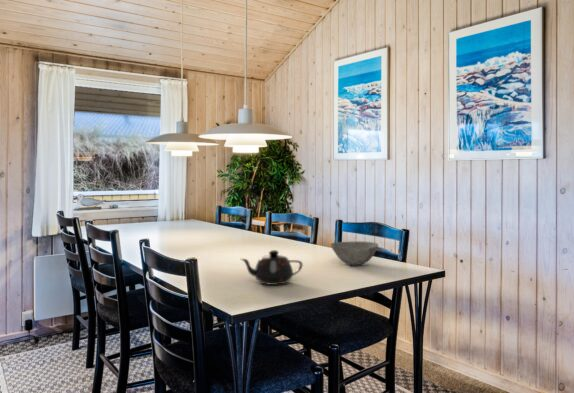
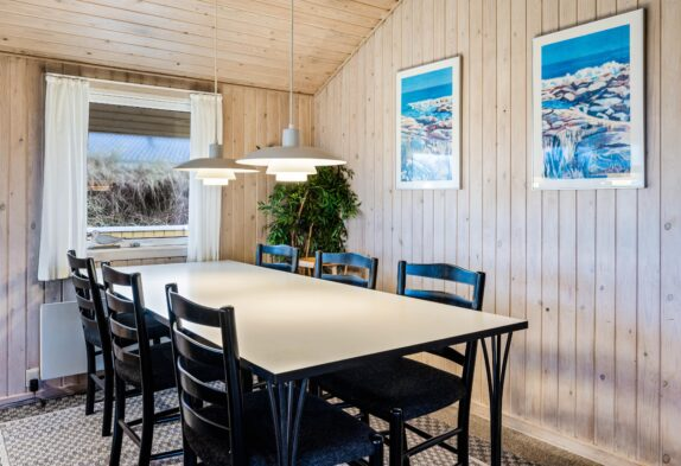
- teapot (271, 266)
- bowl (353, 254)
